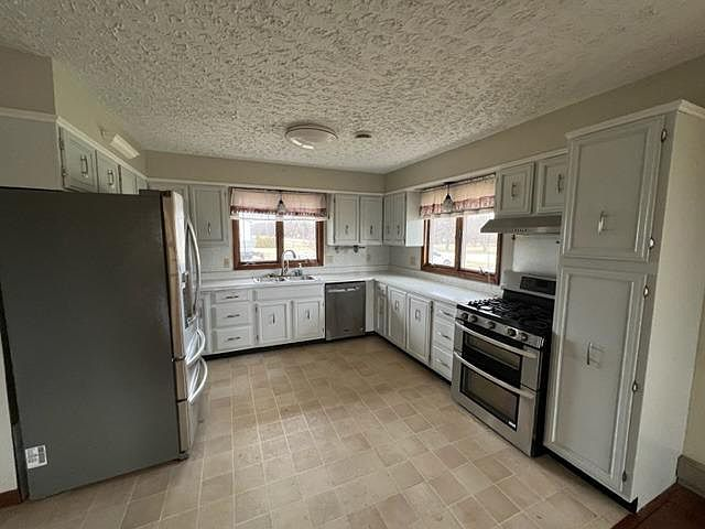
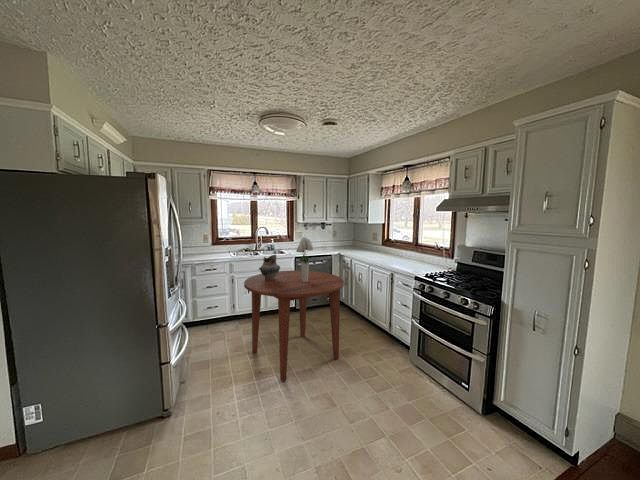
+ dining table (289, 316)
+ bouquet (304, 258)
+ ceramic jug (269, 266)
